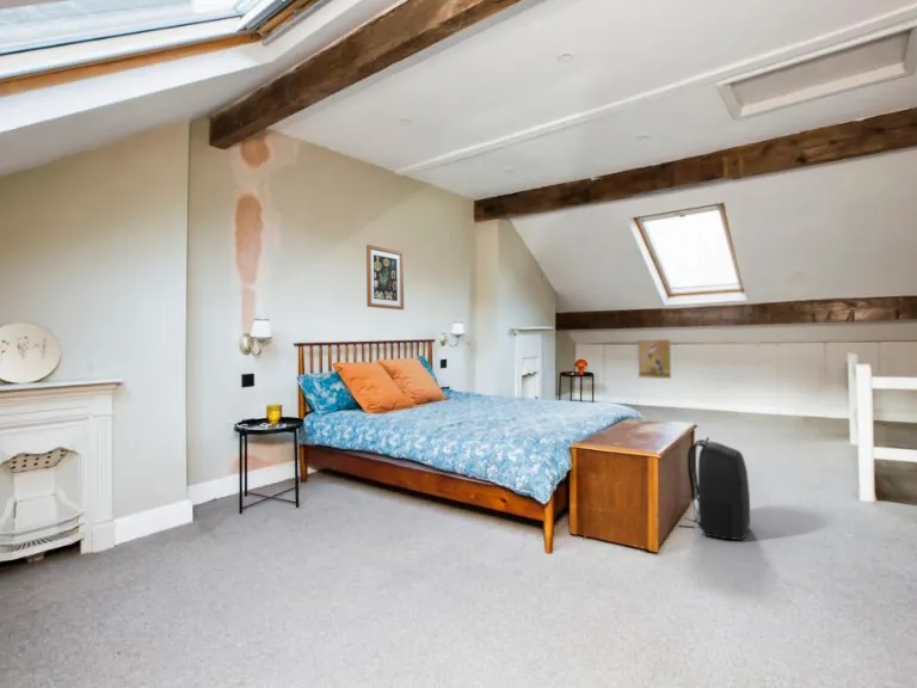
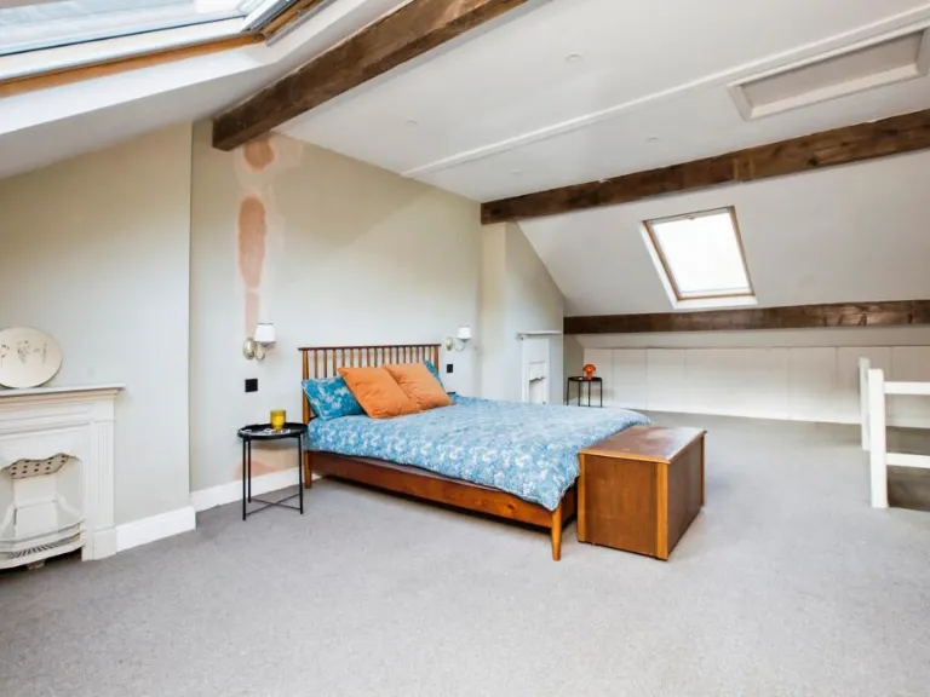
- wall art (386, 278)
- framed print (653, 358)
- backpack (713, 483)
